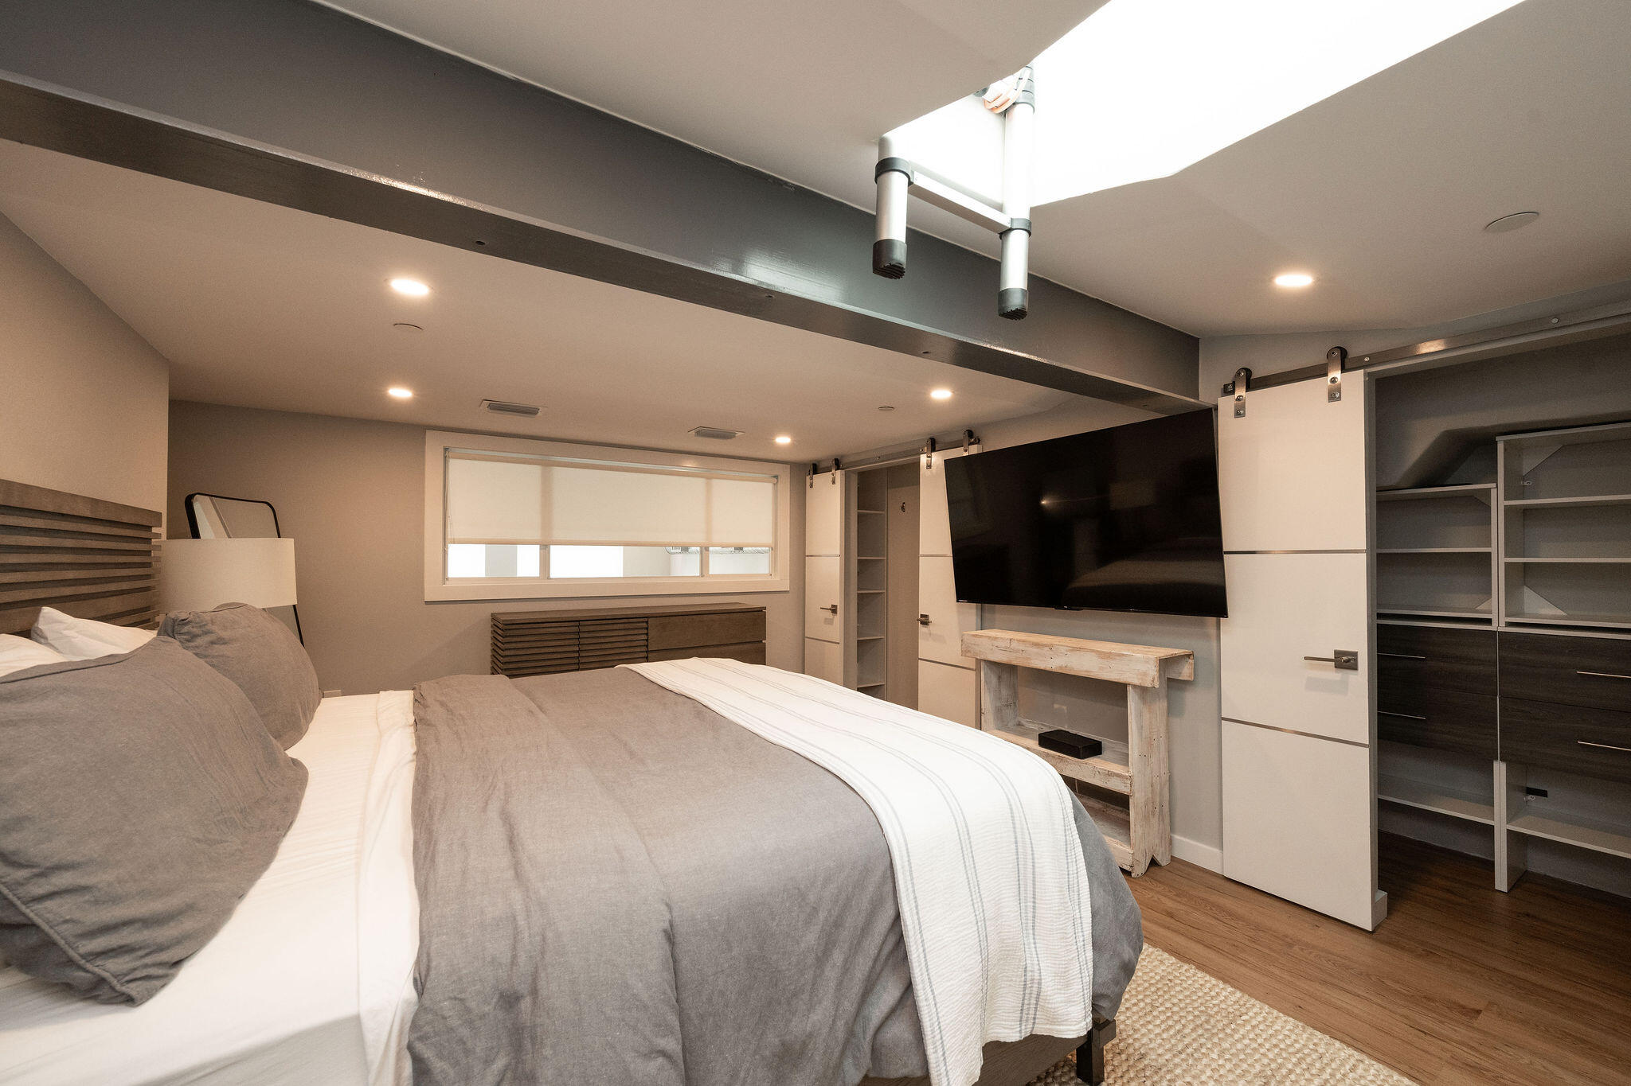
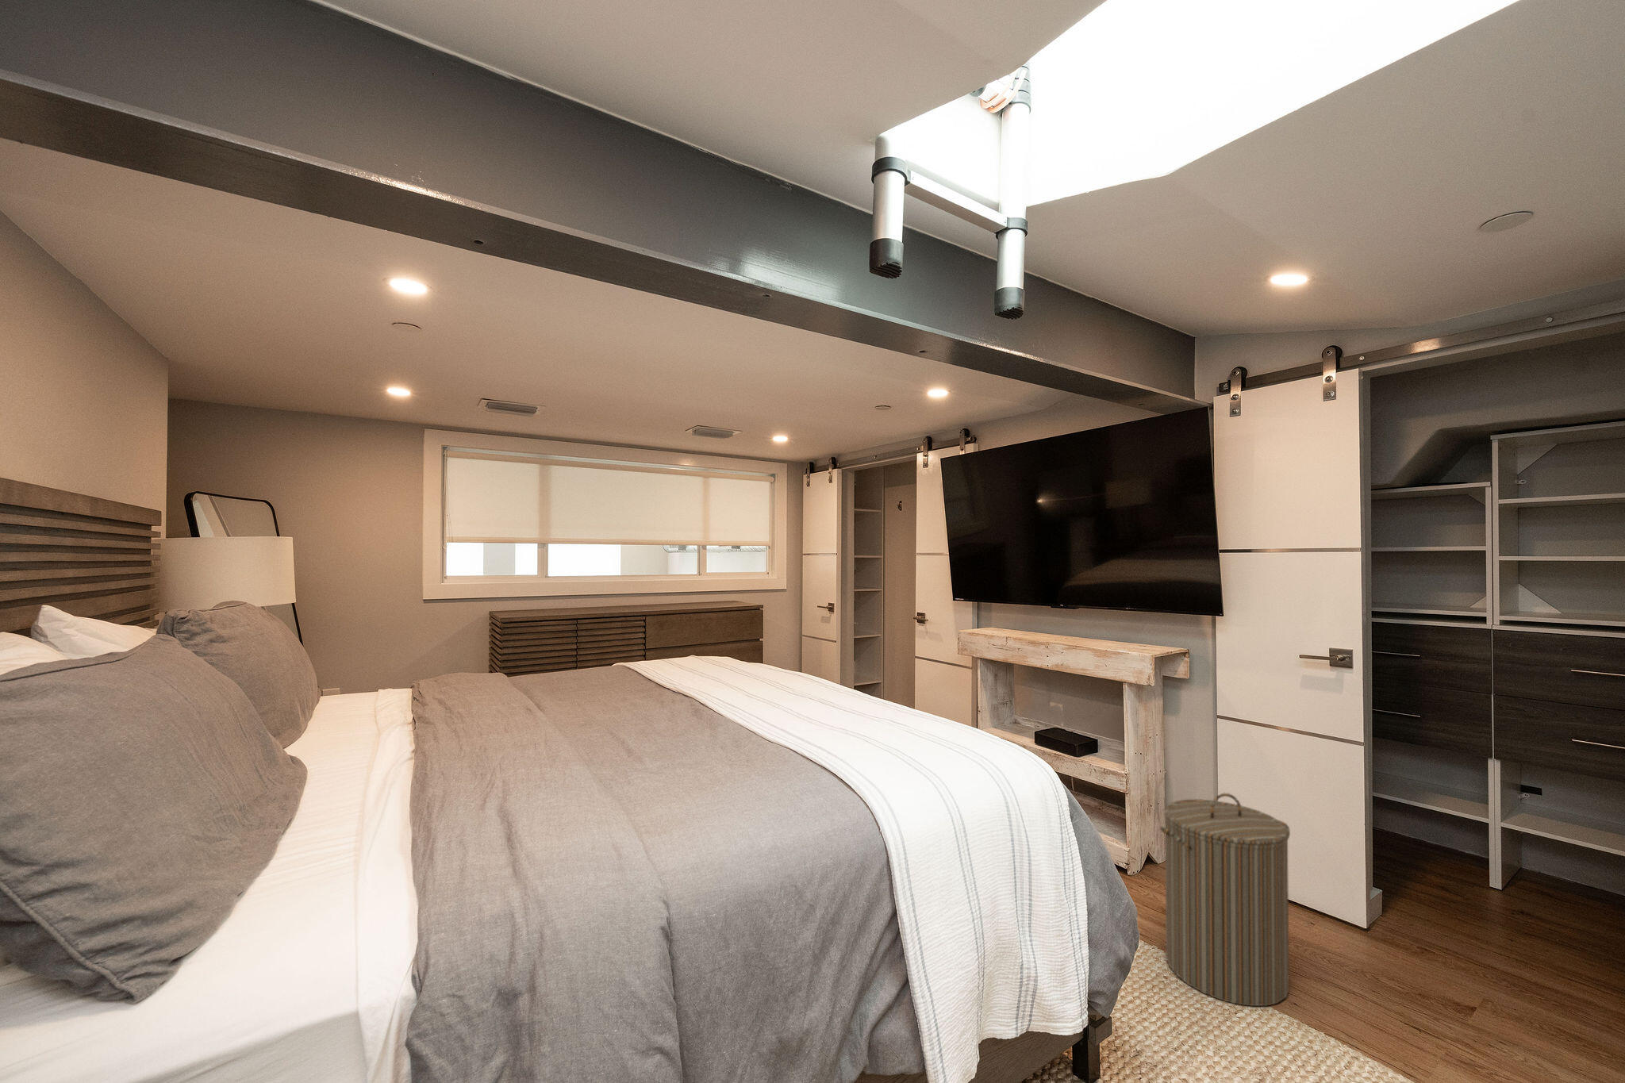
+ laundry hamper (1224, 884)
